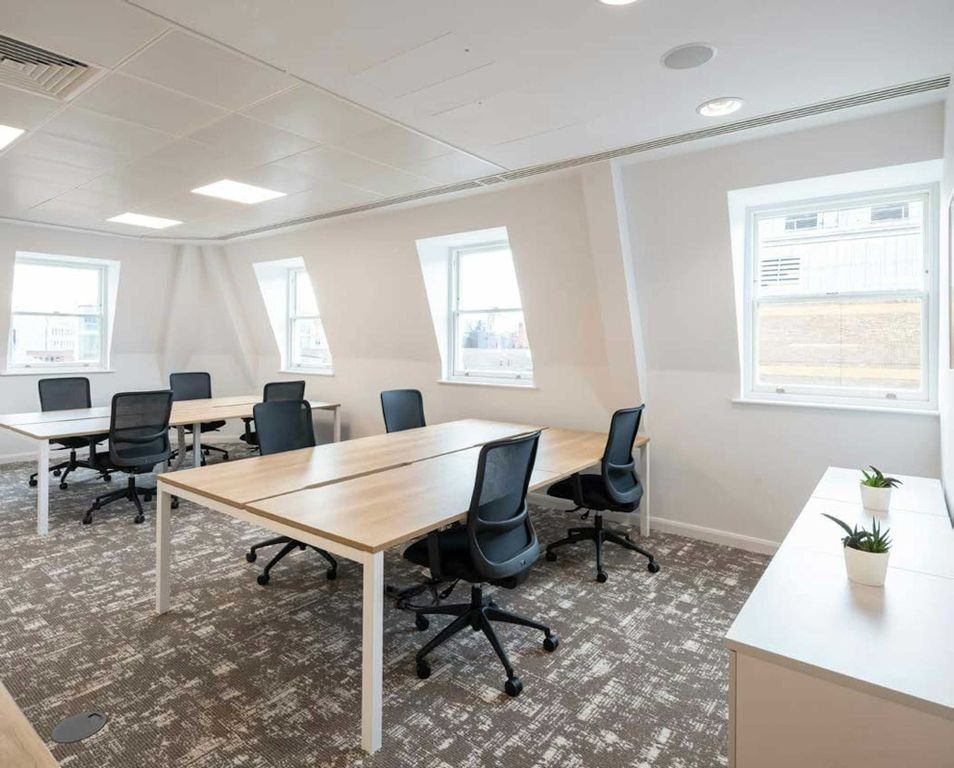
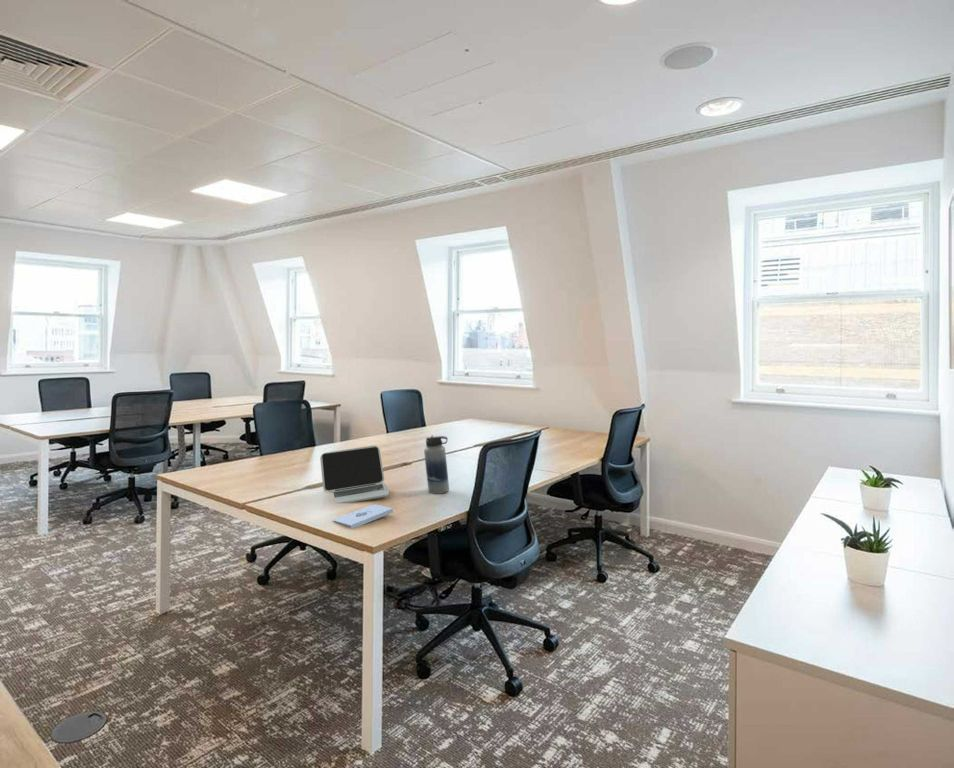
+ water bottle (437, 463)
+ laptop (353, 473)
+ notepad (363, 516)
